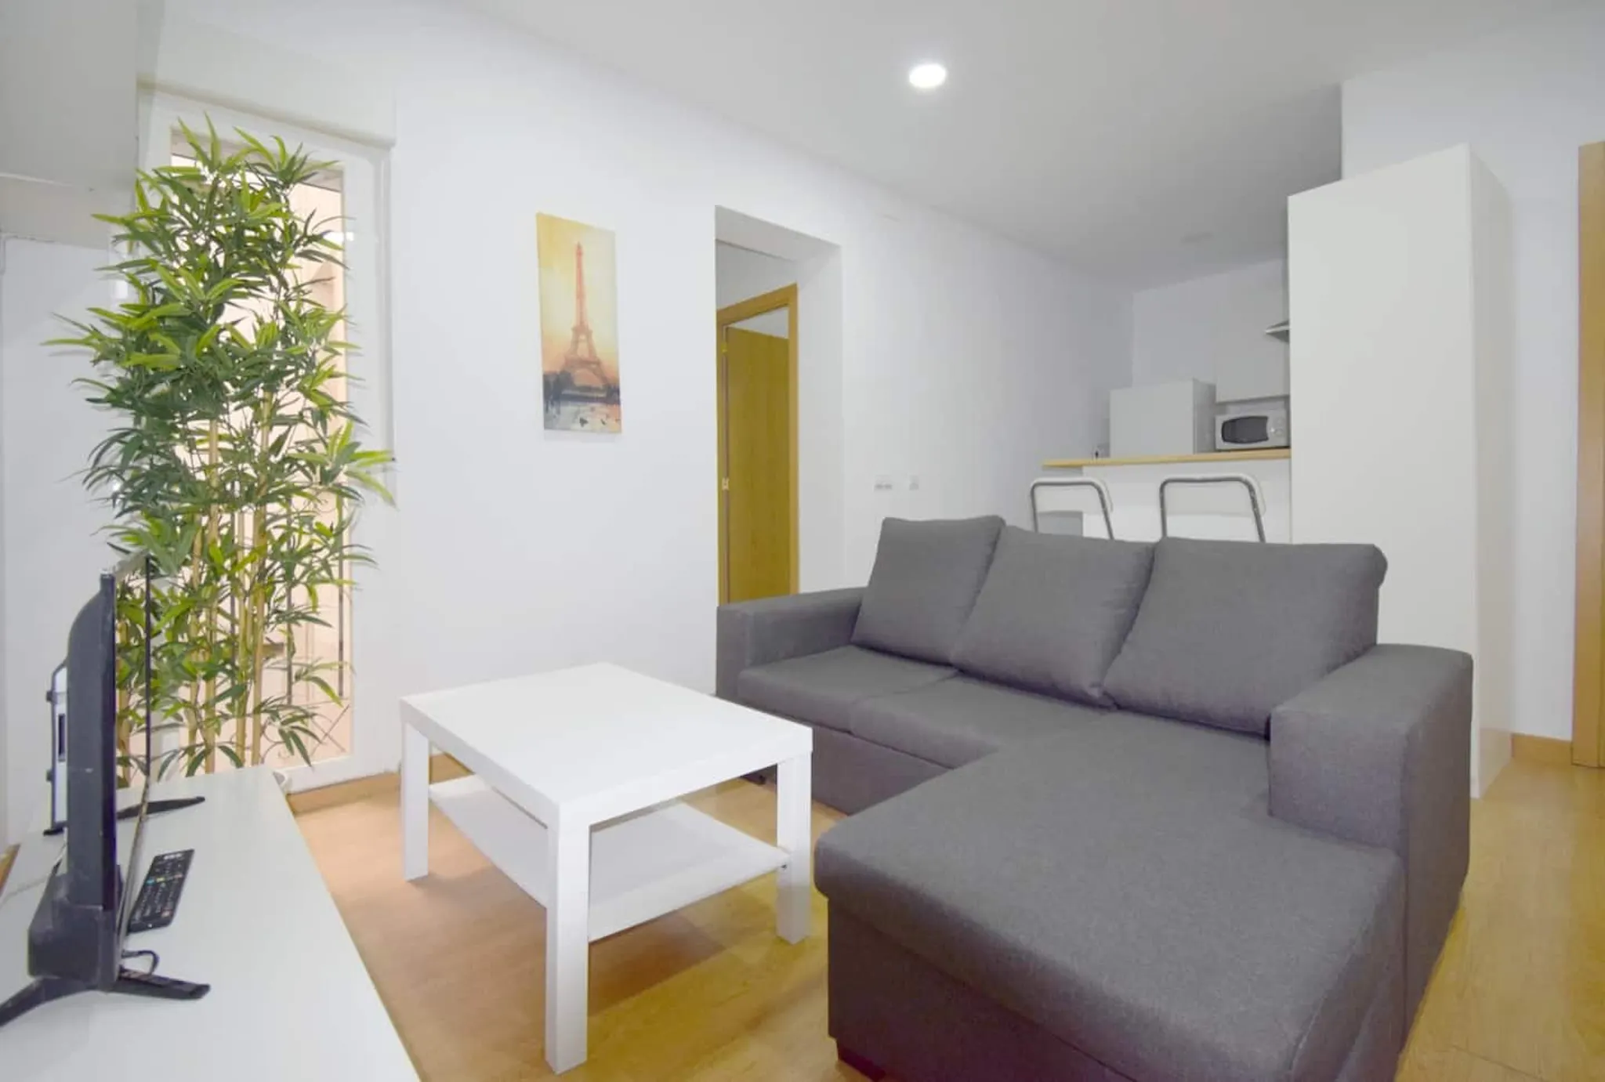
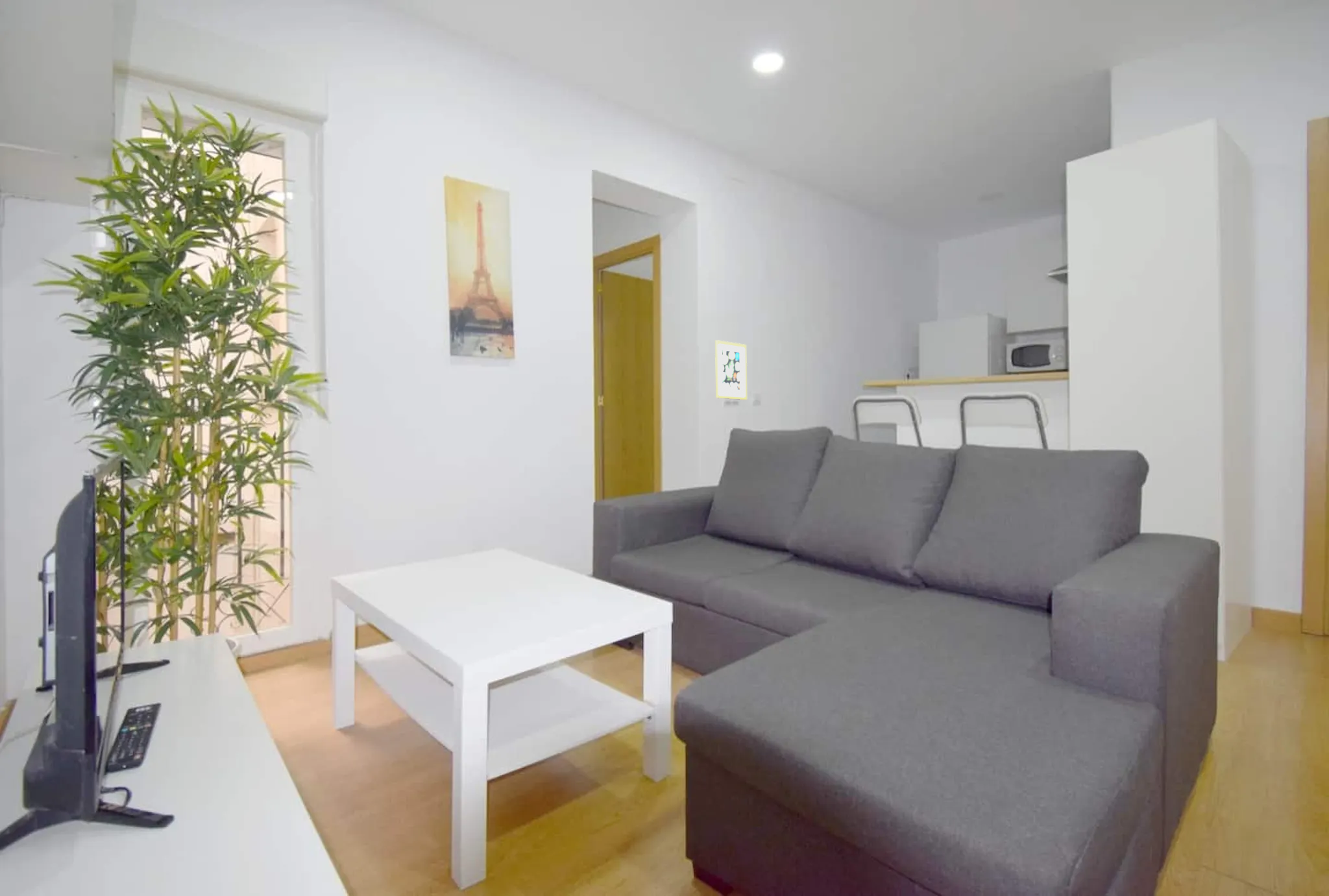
+ wall art (731, 370)
